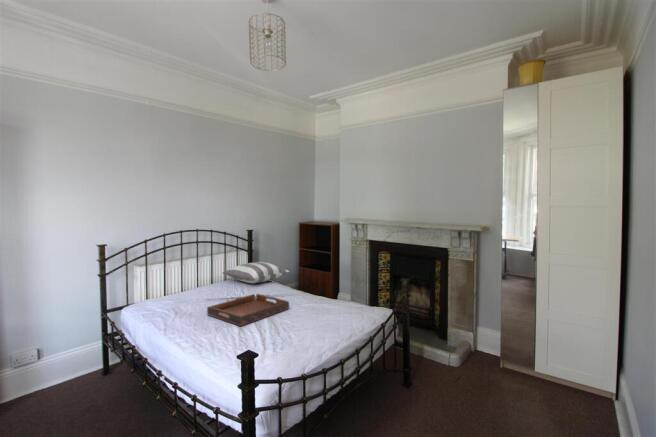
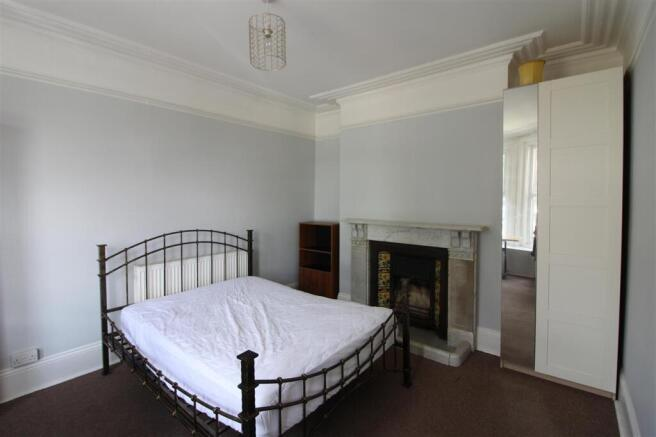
- pillow (256, 272)
- serving tray (249, 307)
